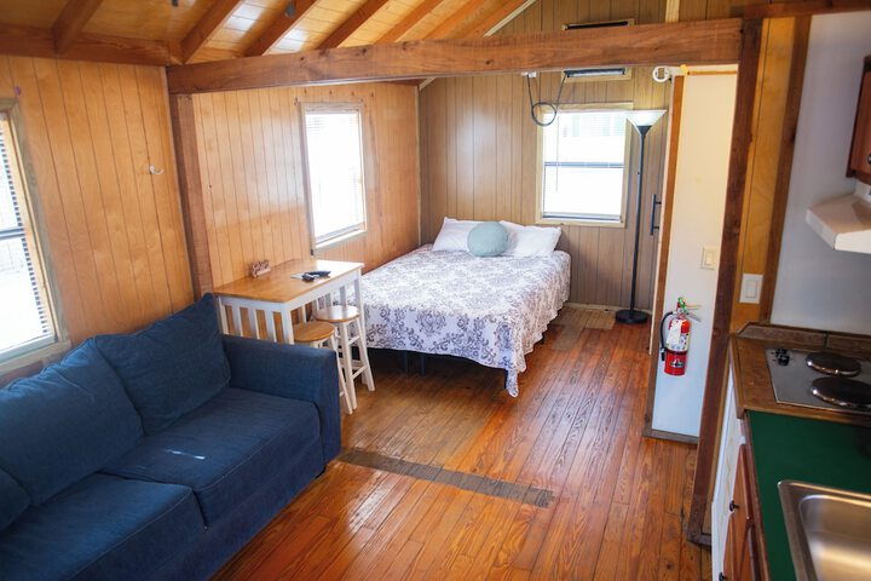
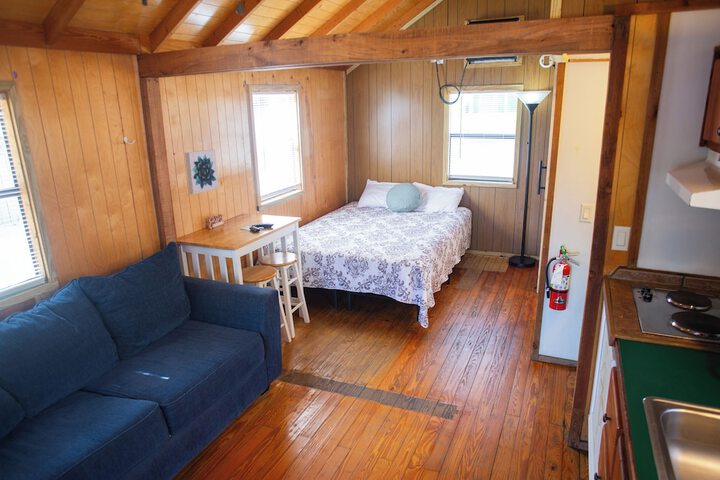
+ wall art (202, 171)
